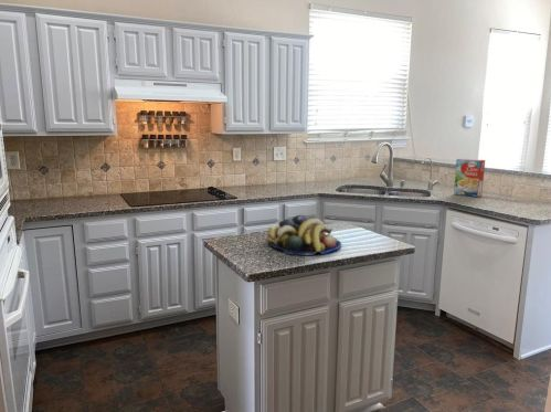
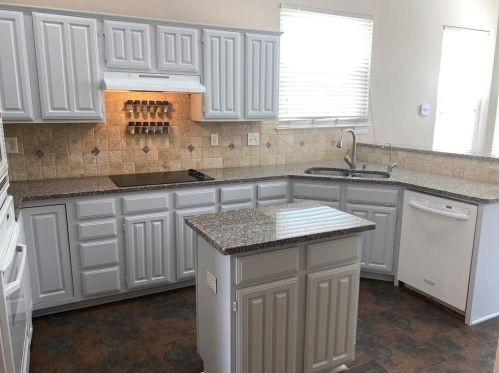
- cereal box (468, 177)
- fruit bowl (305, 231)
